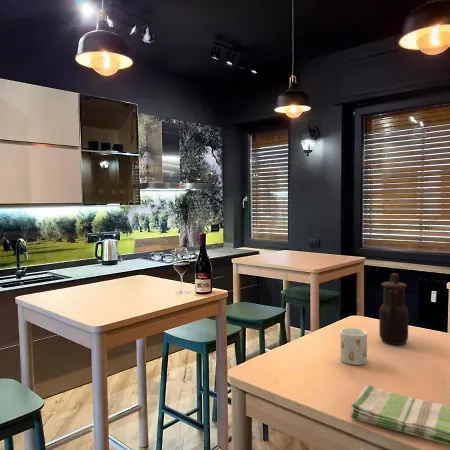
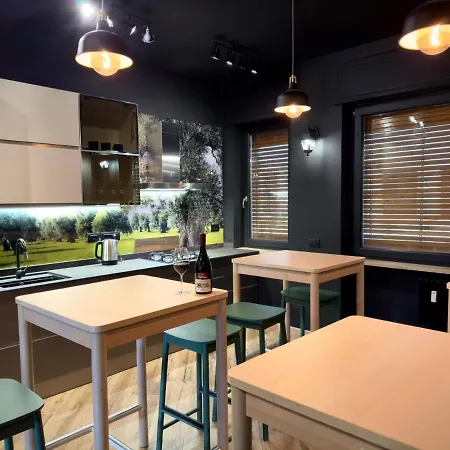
- dish towel (406, 409)
- teapot (393, 307)
- mug (354, 344)
